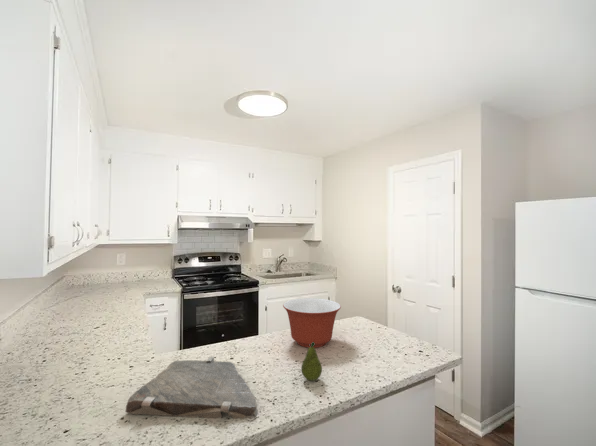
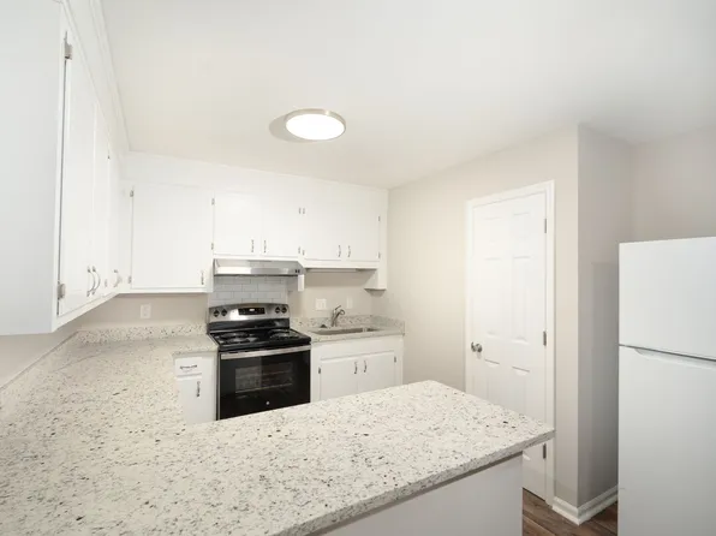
- mixing bowl (311, 323)
- fruit (311, 360)
- cutting board (207, 381)
